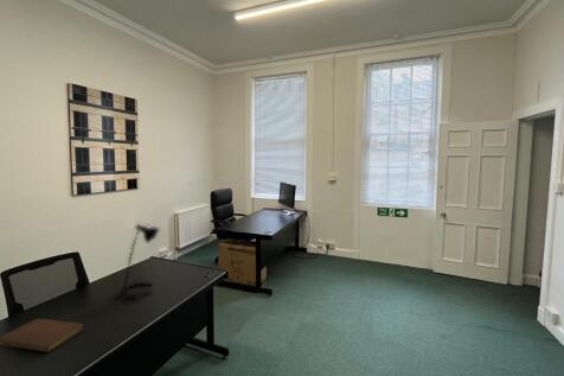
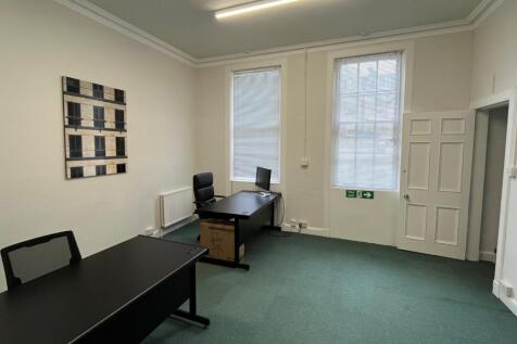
- notebook (41, 333)
- desk lamp (132, 256)
